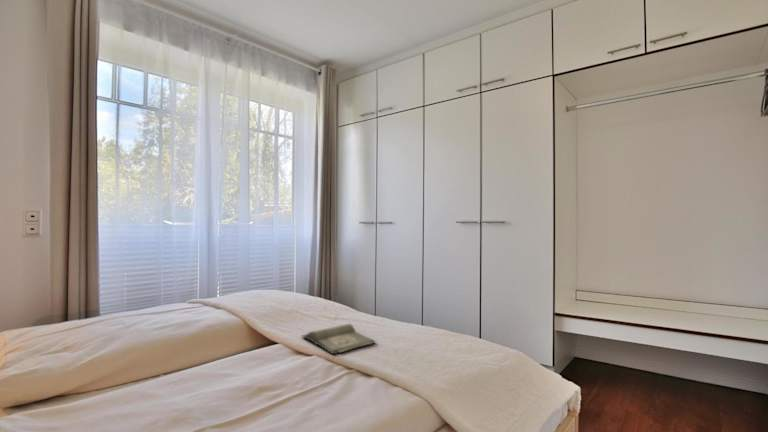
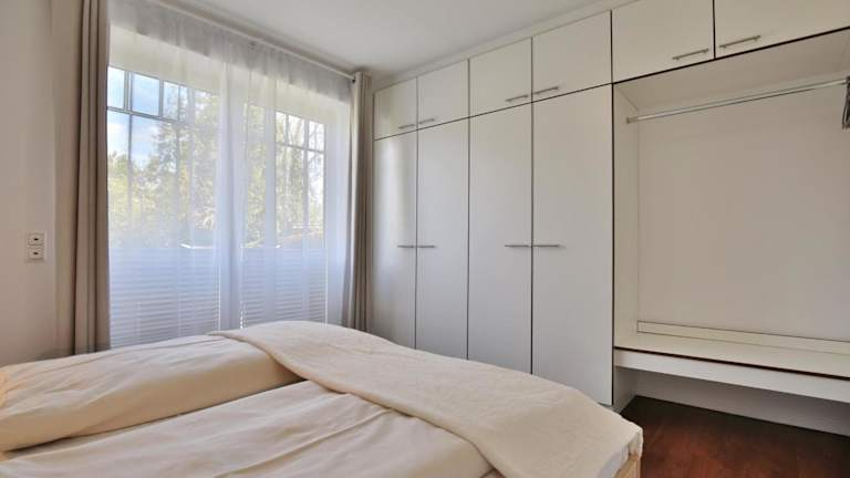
- hardback book (338, 335)
